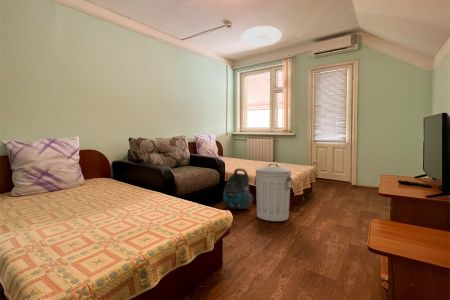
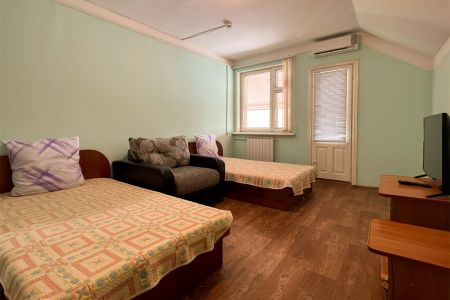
- ceiling light (261, 35)
- trash can (272, 190)
- vacuum cleaner (236, 188)
